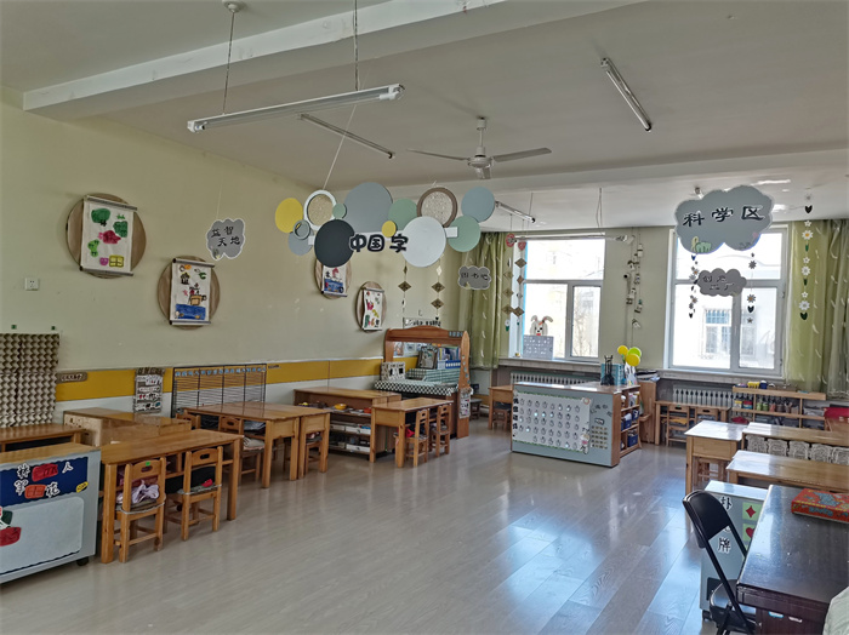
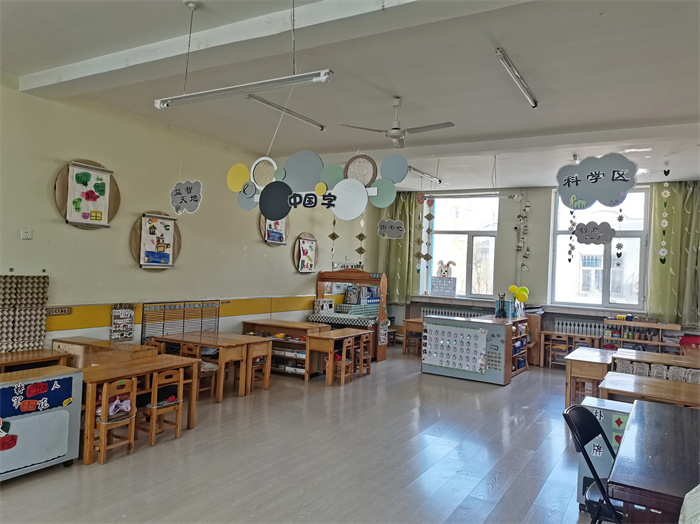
- snack box (826, 504)
